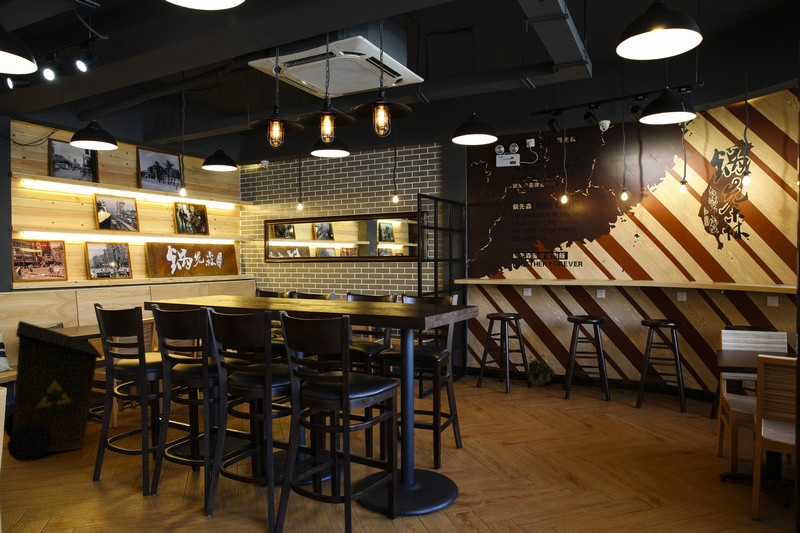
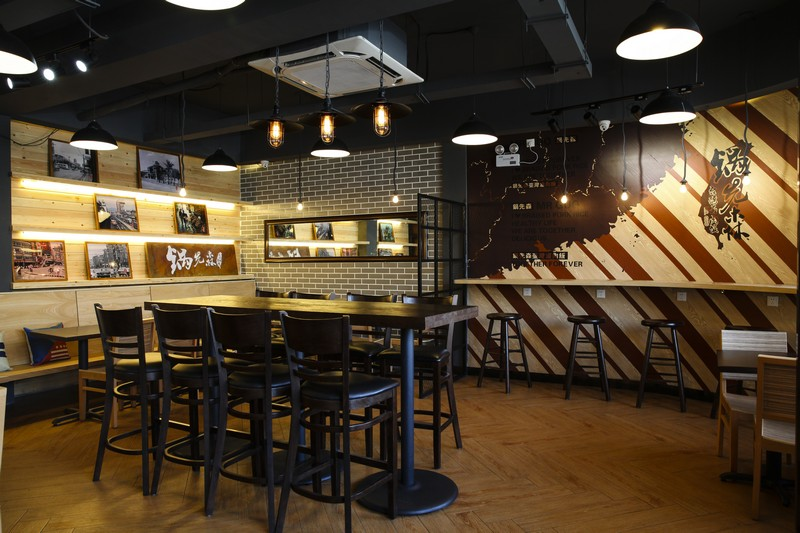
- trash bin (53, 383)
- potted plant (540, 370)
